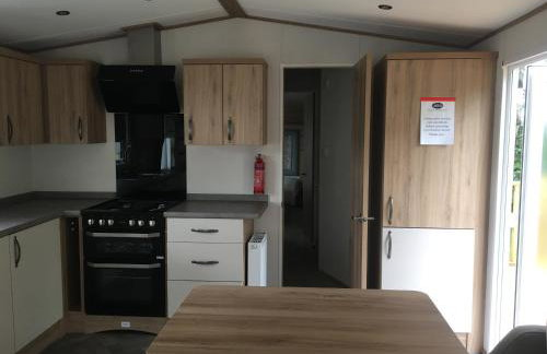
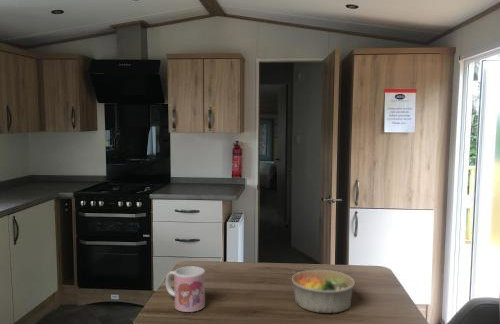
+ bowl (322, 289)
+ mug (185, 287)
